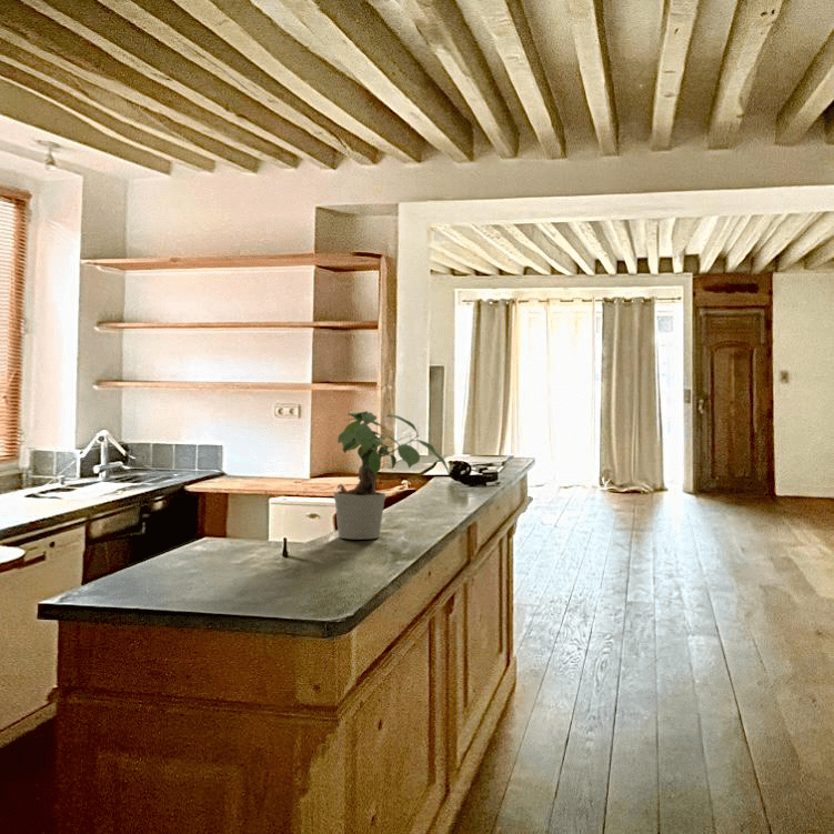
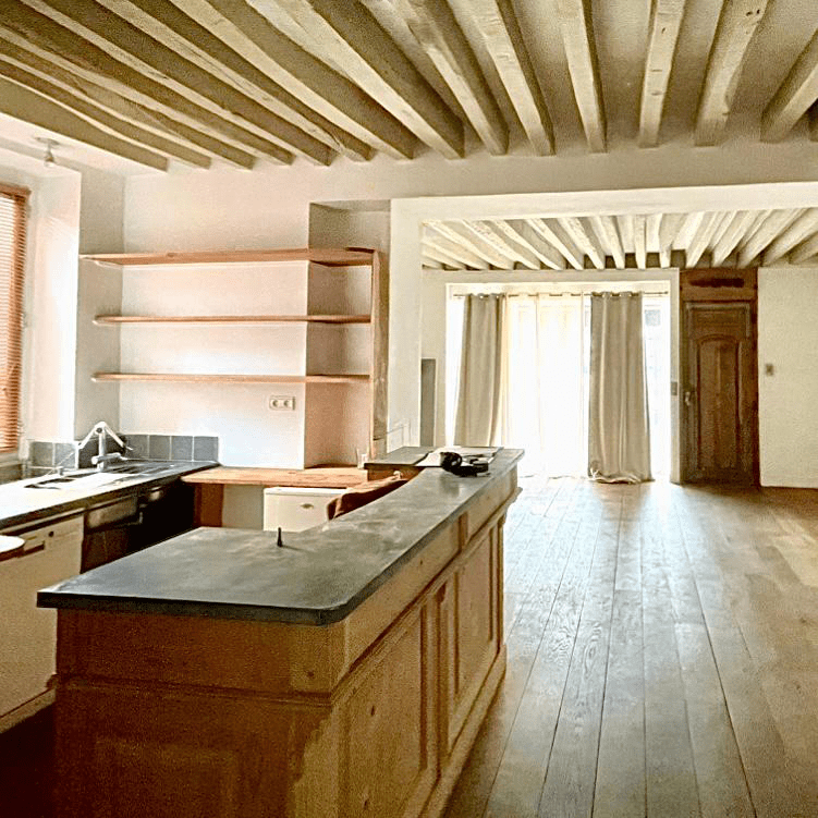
- potted plant (375, 473)
